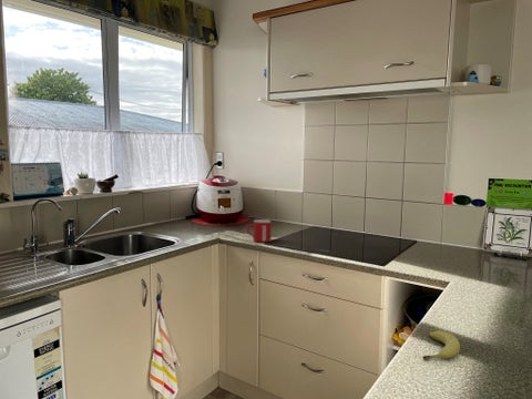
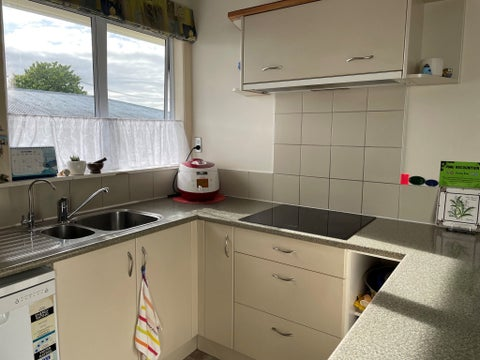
- fruit (443, 342)
- mug (258, 231)
